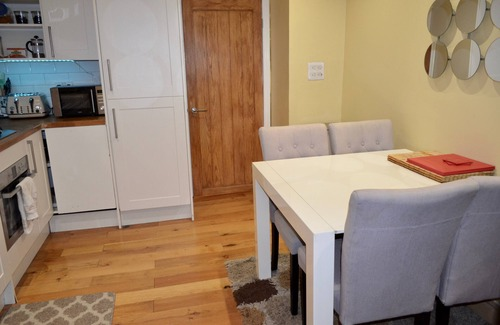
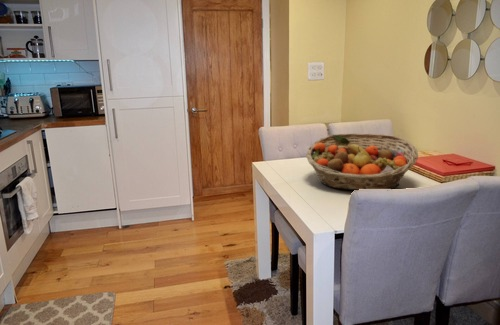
+ fruit basket (359, 160)
